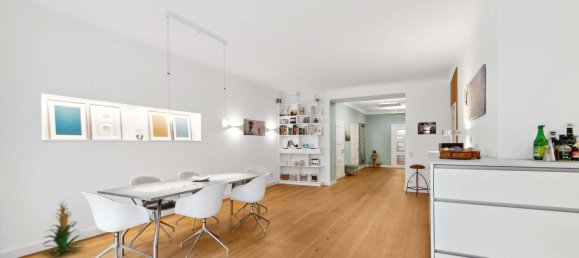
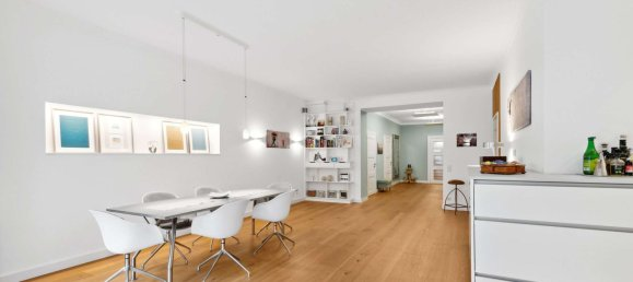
- indoor plant (63, 225)
